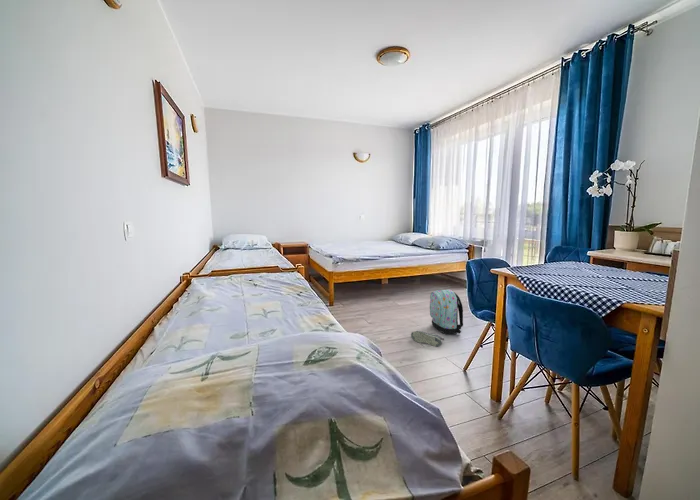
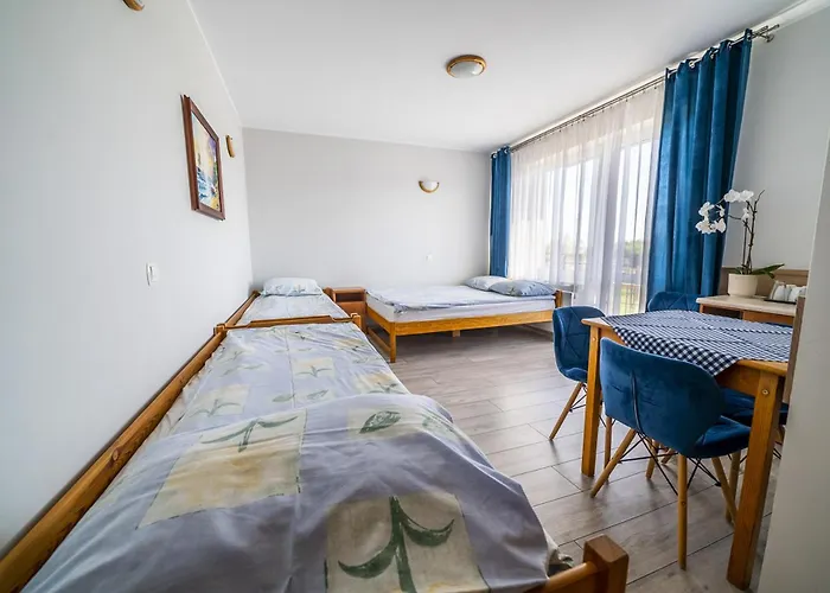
- backpack (444, 310)
- shoe (427, 336)
